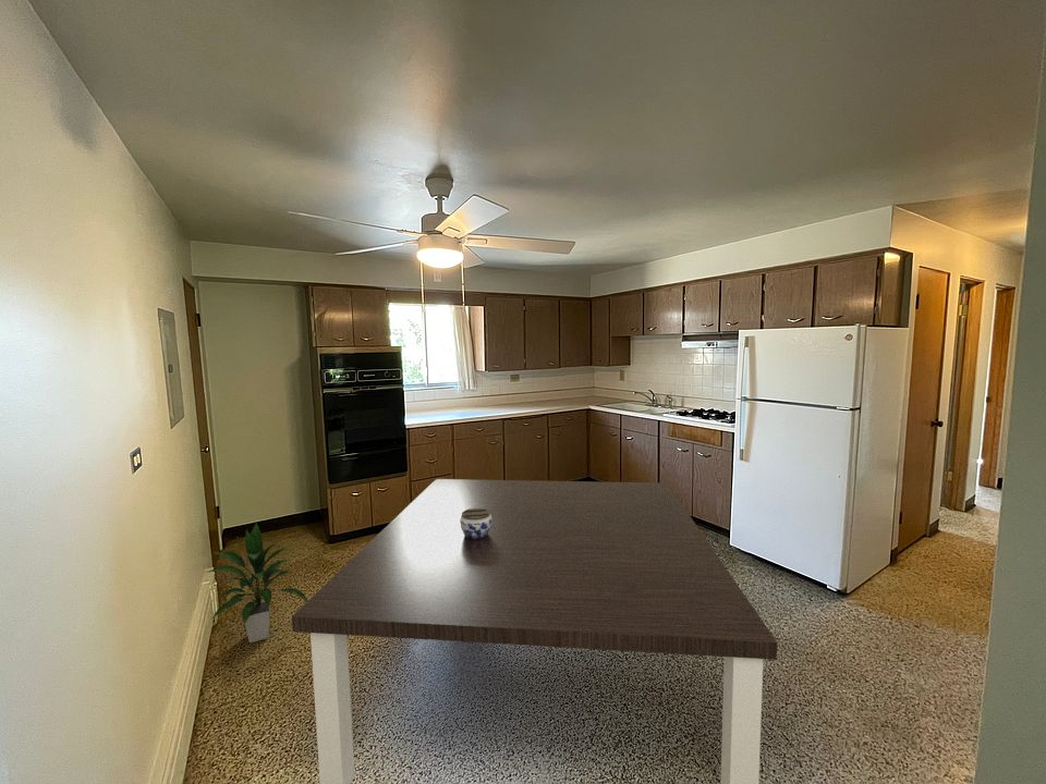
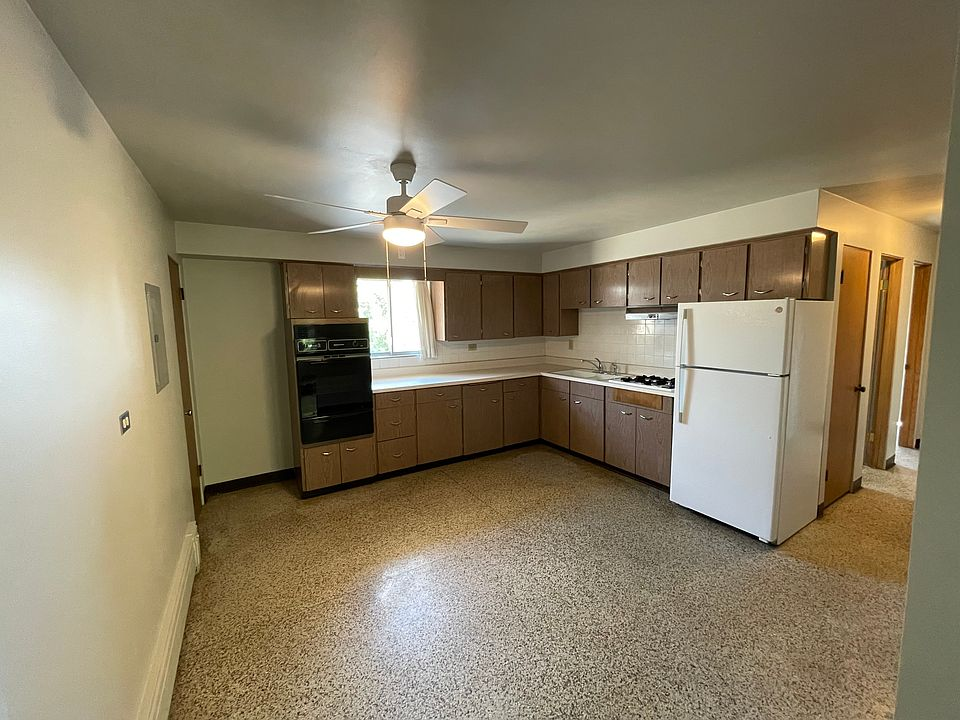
- dining table (539, 596)
- indoor plant (258, 584)
- jar (475, 523)
